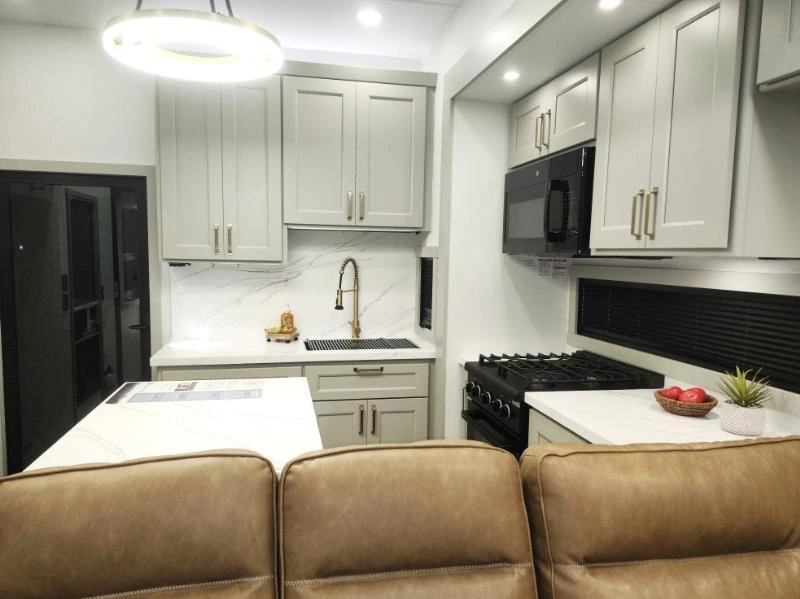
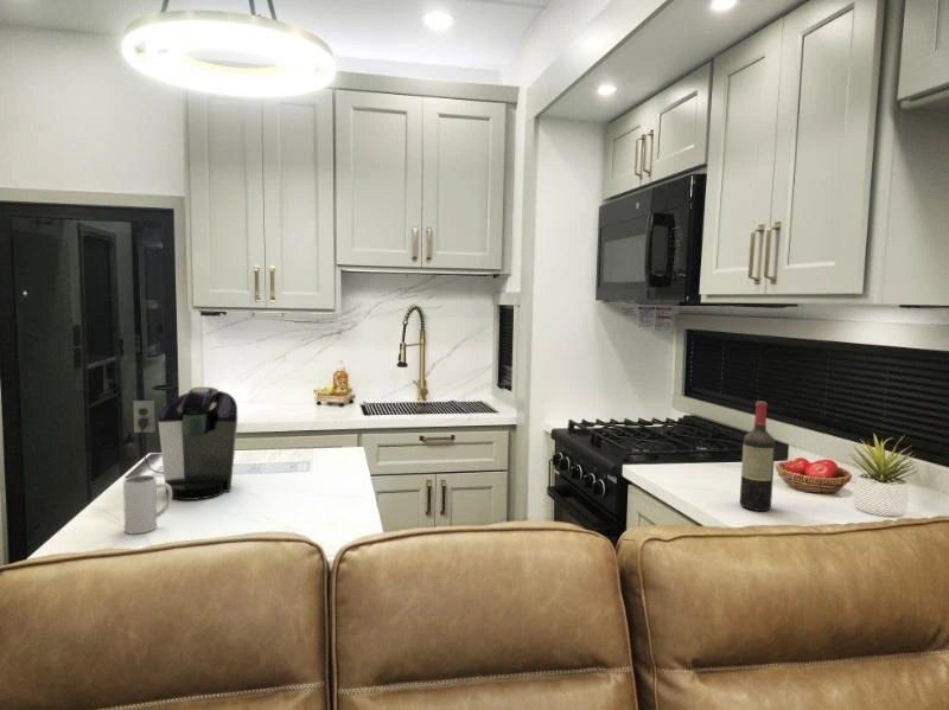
+ wine bottle (758, 454)
+ mug (148, 503)
+ coffee maker (179, 439)
